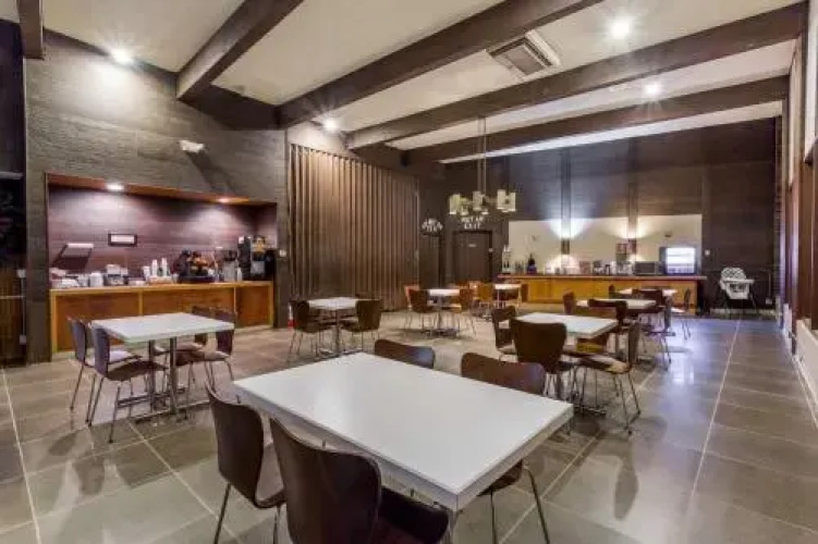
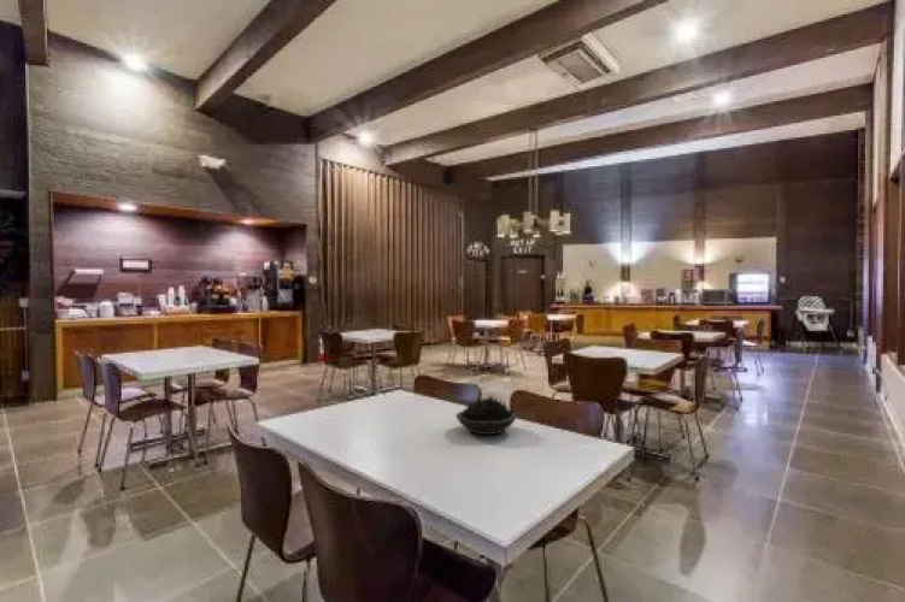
+ succulent plant (486, 413)
